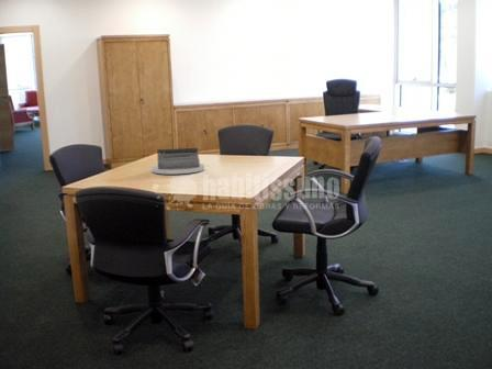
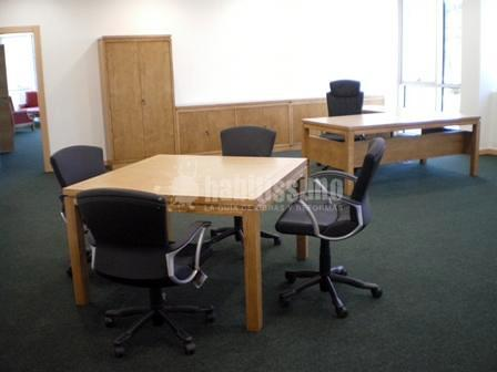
- desk organizer (178, 159)
